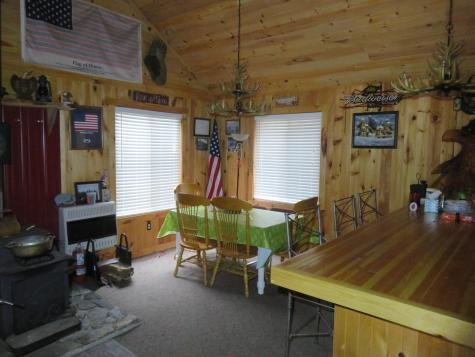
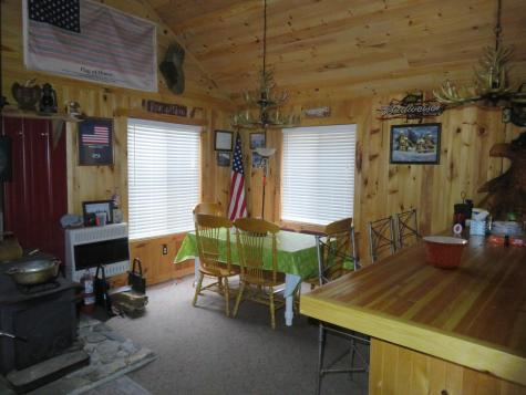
+ mixing bowl (444, 252)
